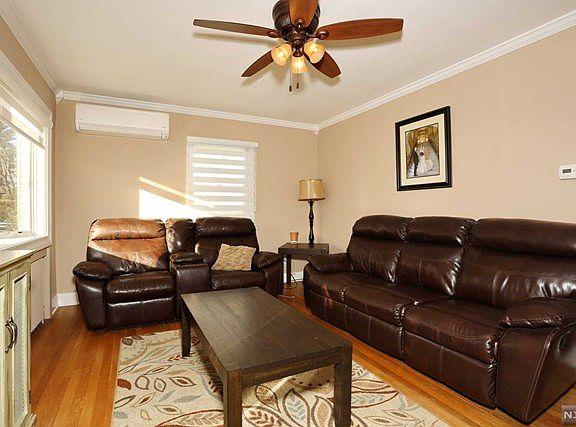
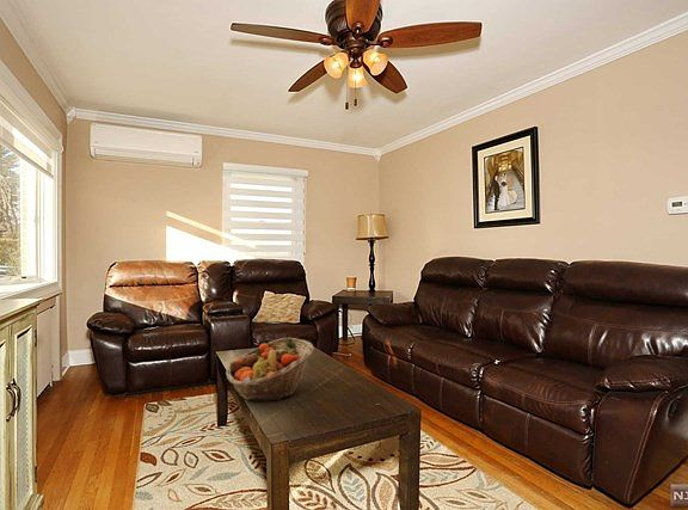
+ fruit basket (270, 367)
